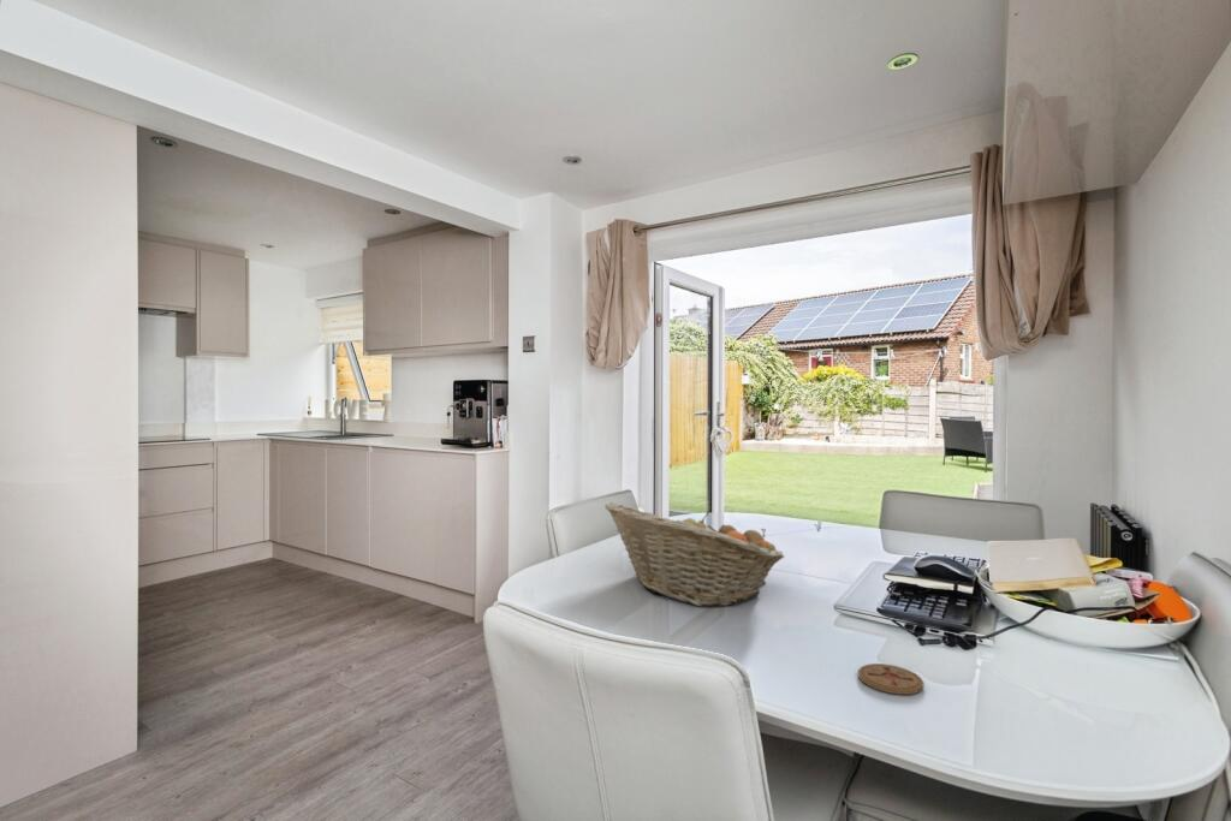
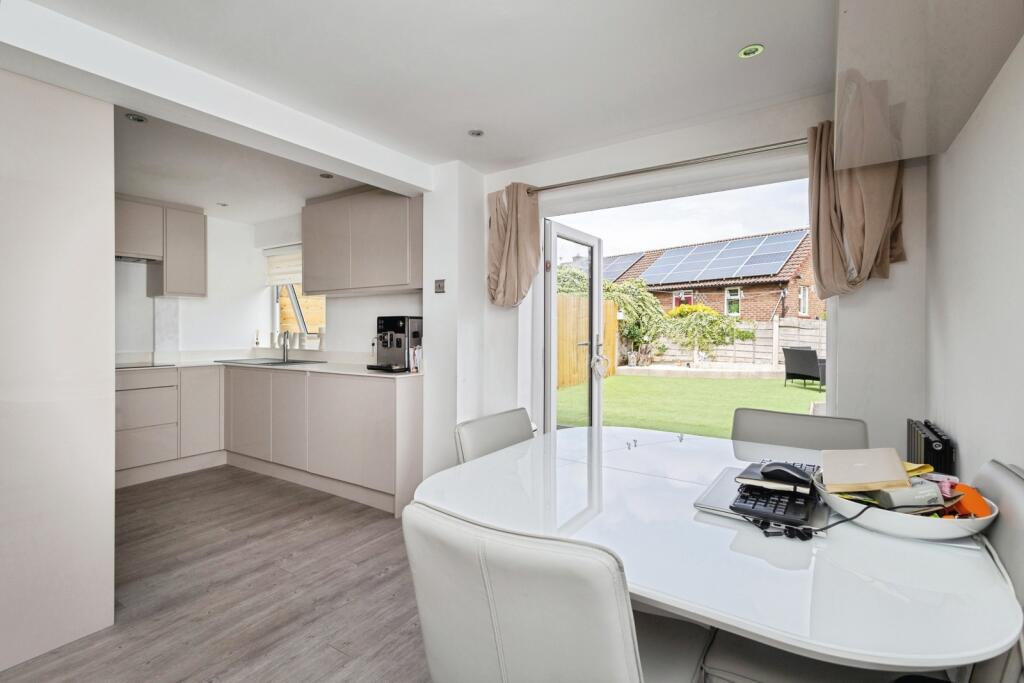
- coaster (890, 678)
- fruit basket (689, 545)
